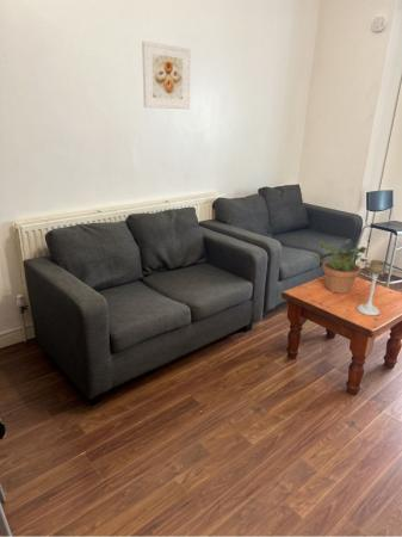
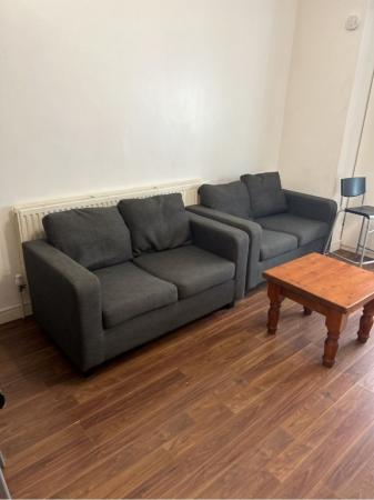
- potted plant (338, 266)
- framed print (167, 78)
- candle holder (372, 286)
